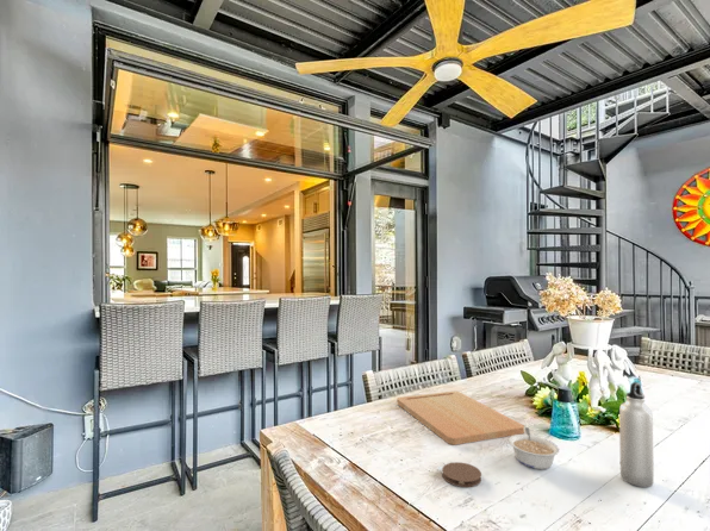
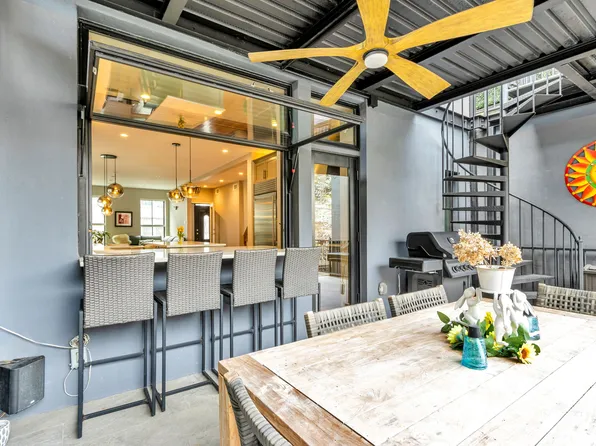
- coaster (461, 474)
- water bottle (635, 431)
- legume (531, 450)
- cutting board (454, 413)
